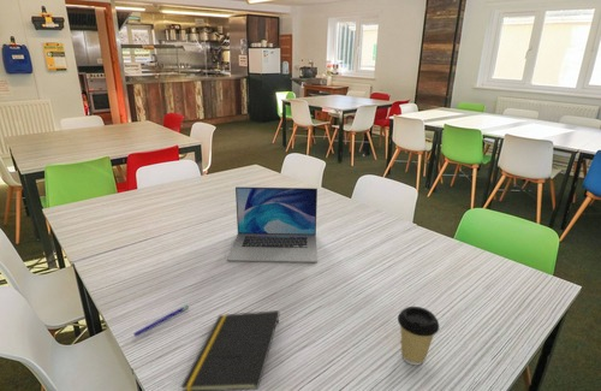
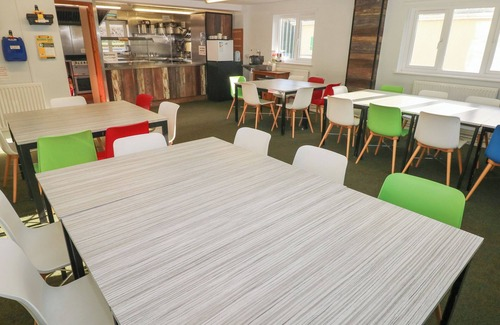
- pen (162, 319)
- coffee cup (416, 336)
- notepad (236, 346)
- laptop (274, 223)
